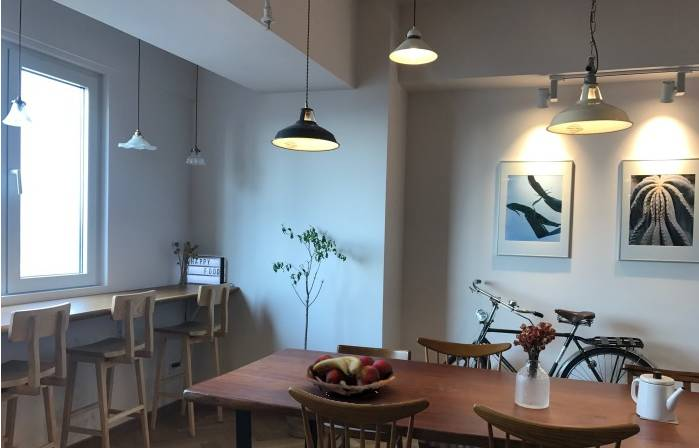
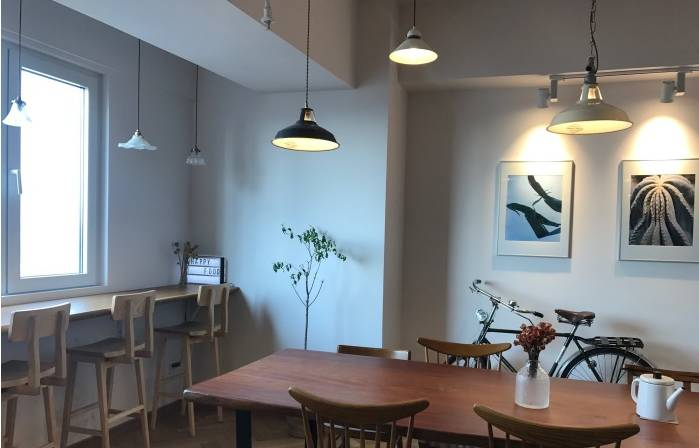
- fruit basket (350, 373)
